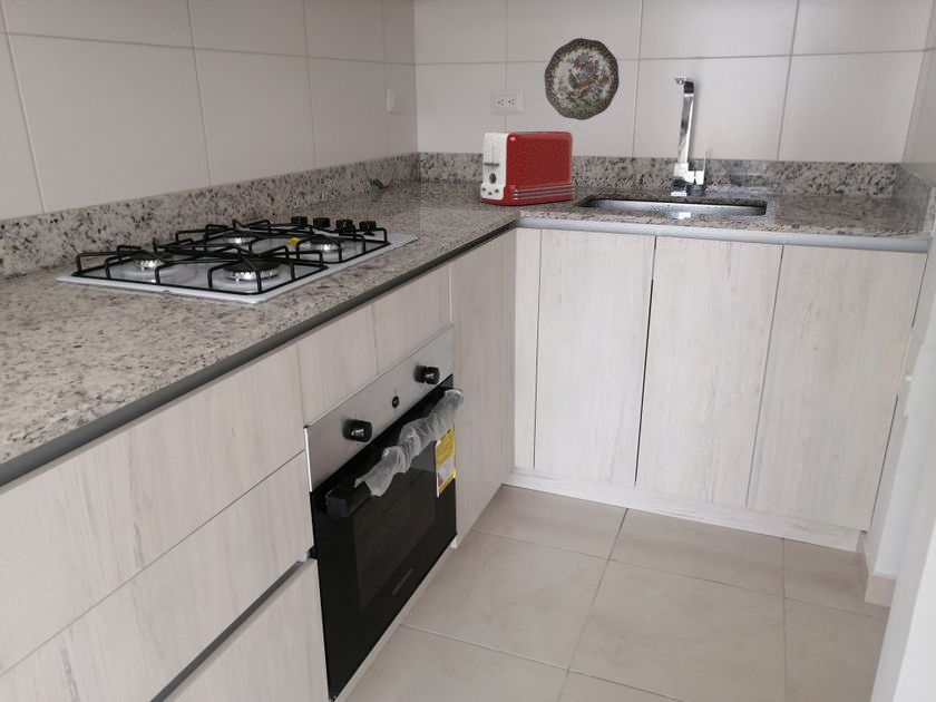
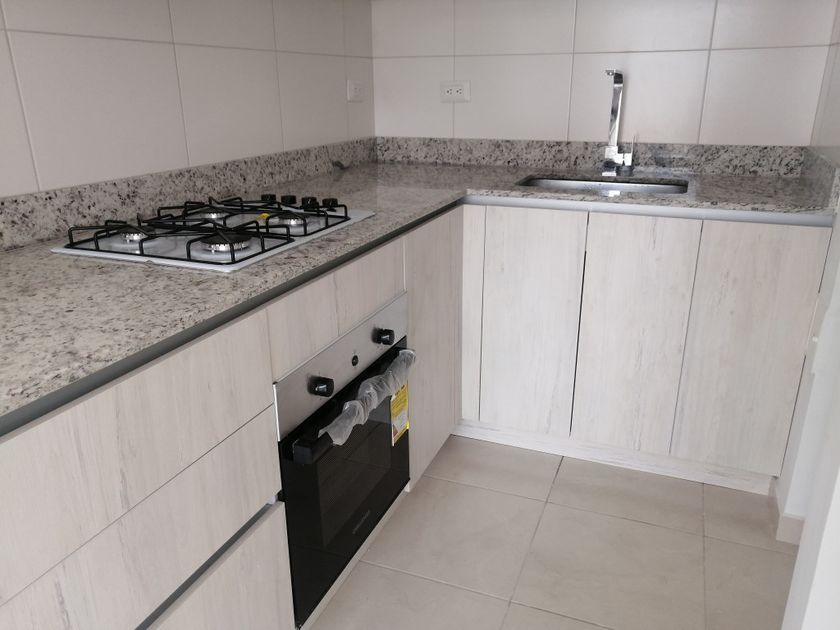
- decorative plate (582, 79)
- toaster (528, 166)
